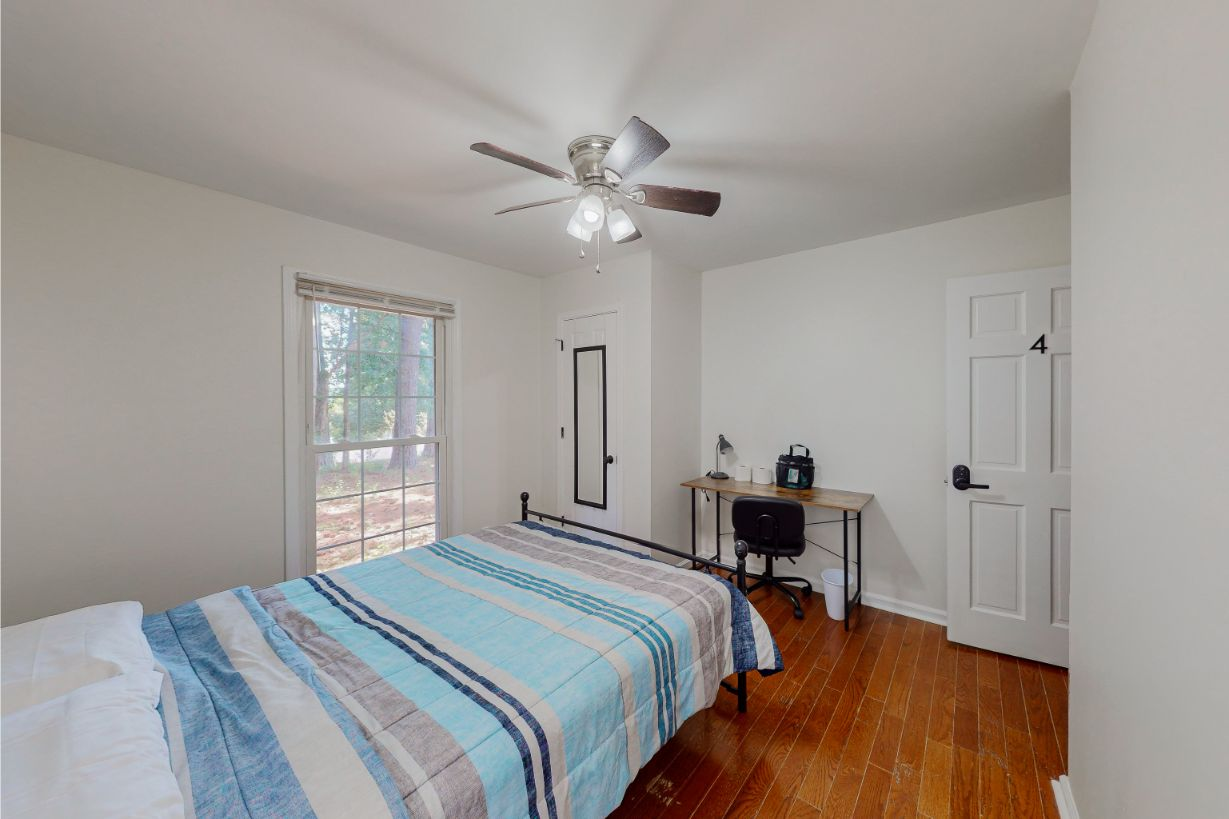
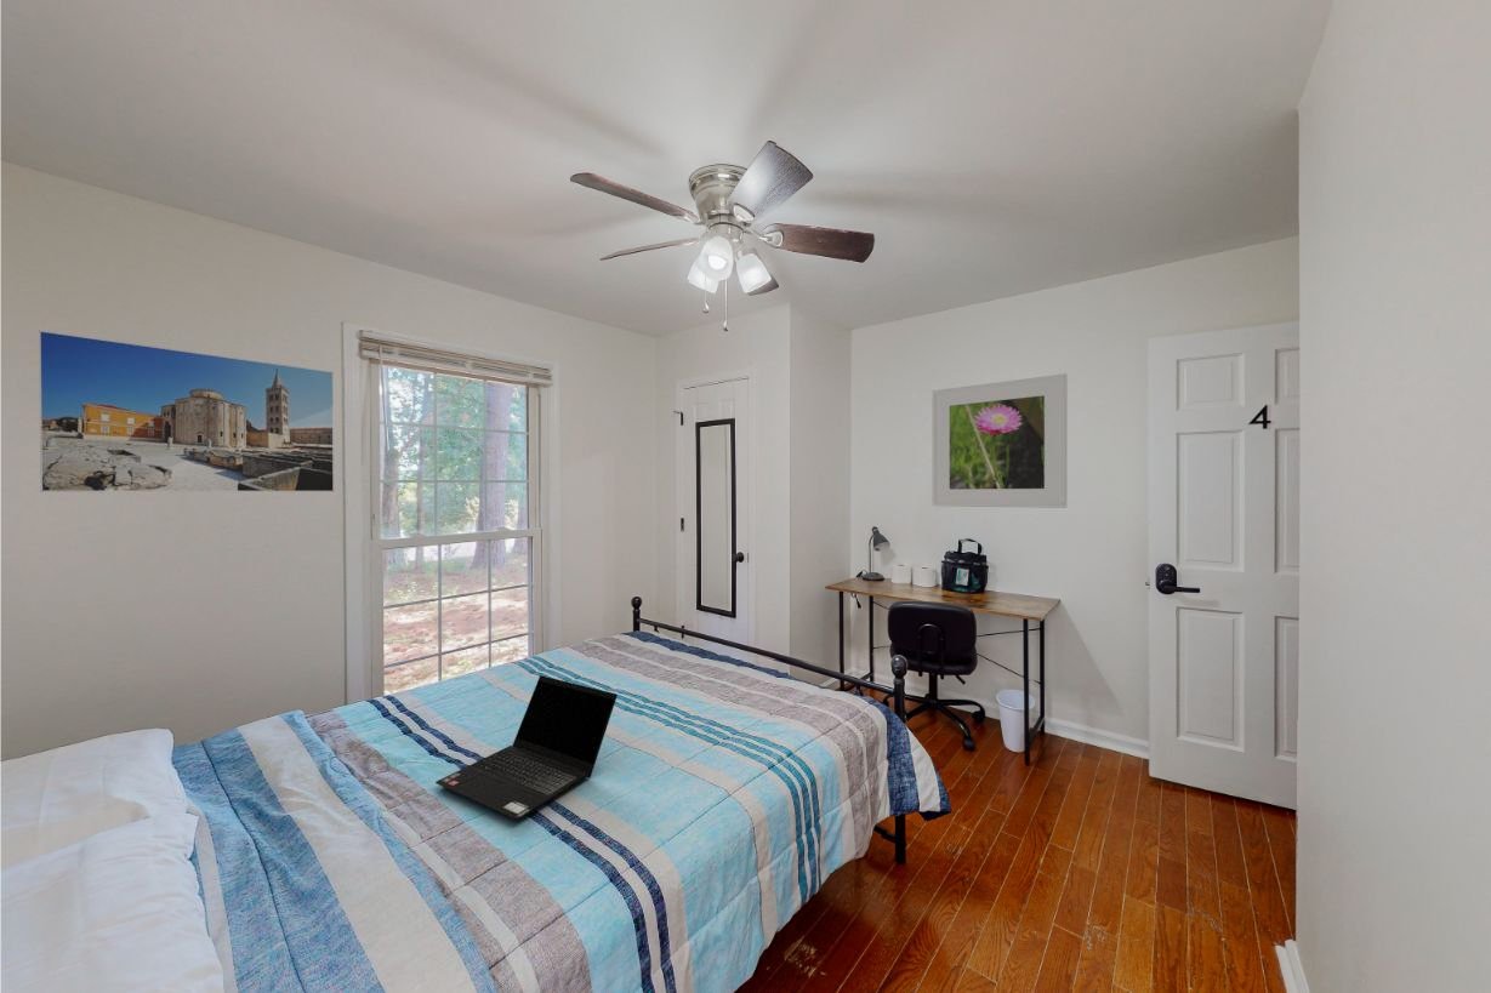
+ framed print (994, 445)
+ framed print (207, 423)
+ laptop computer (530, 738)
